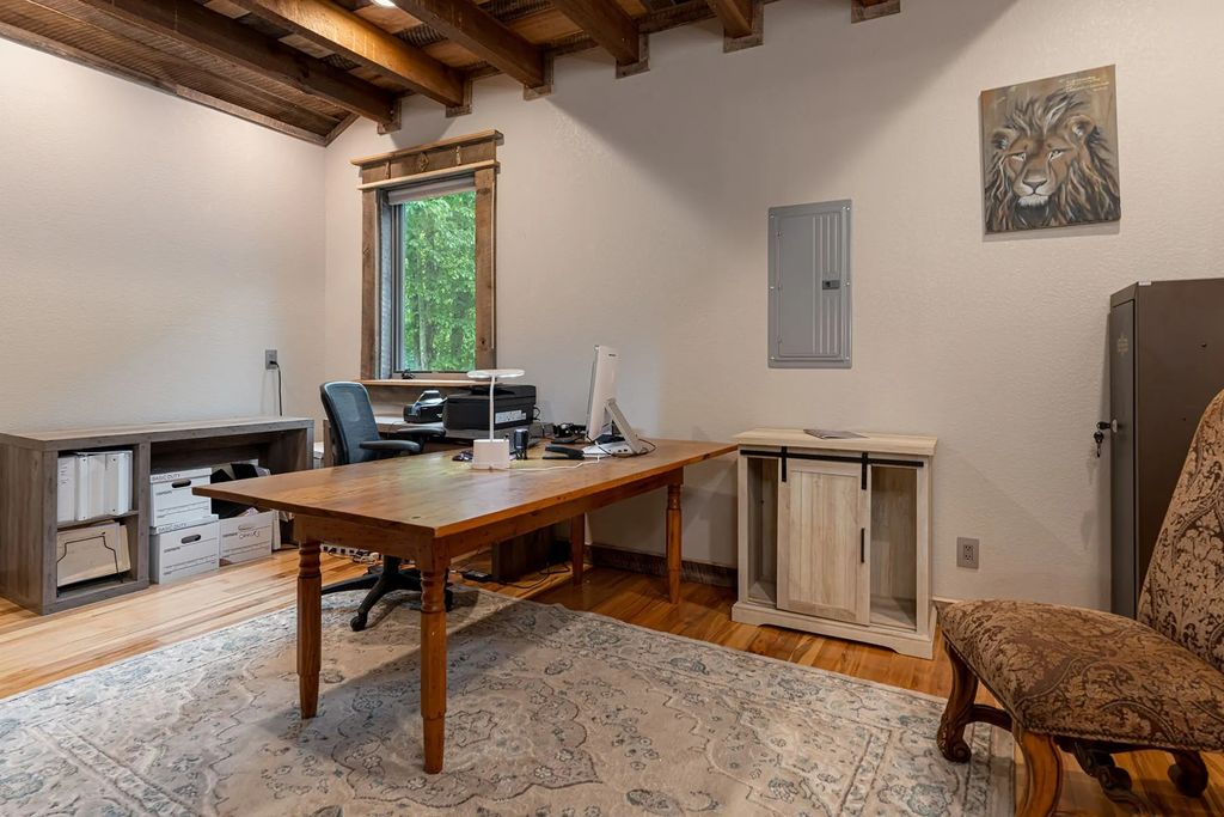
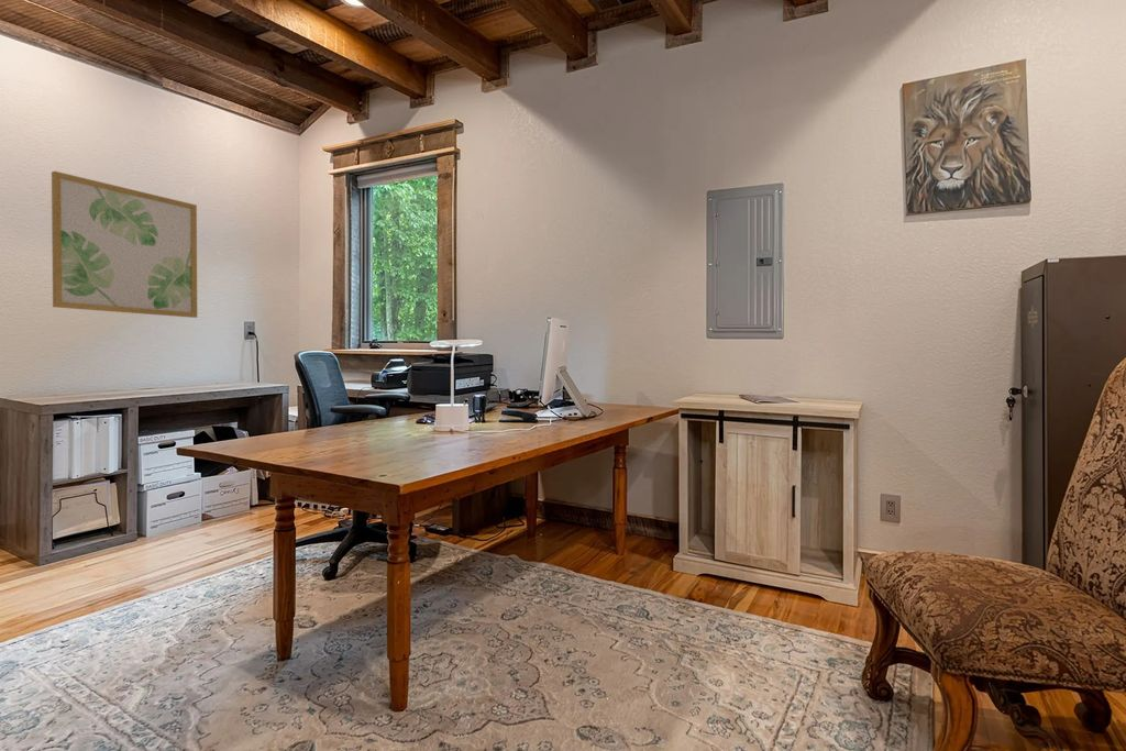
+ wall art (131, 251)
